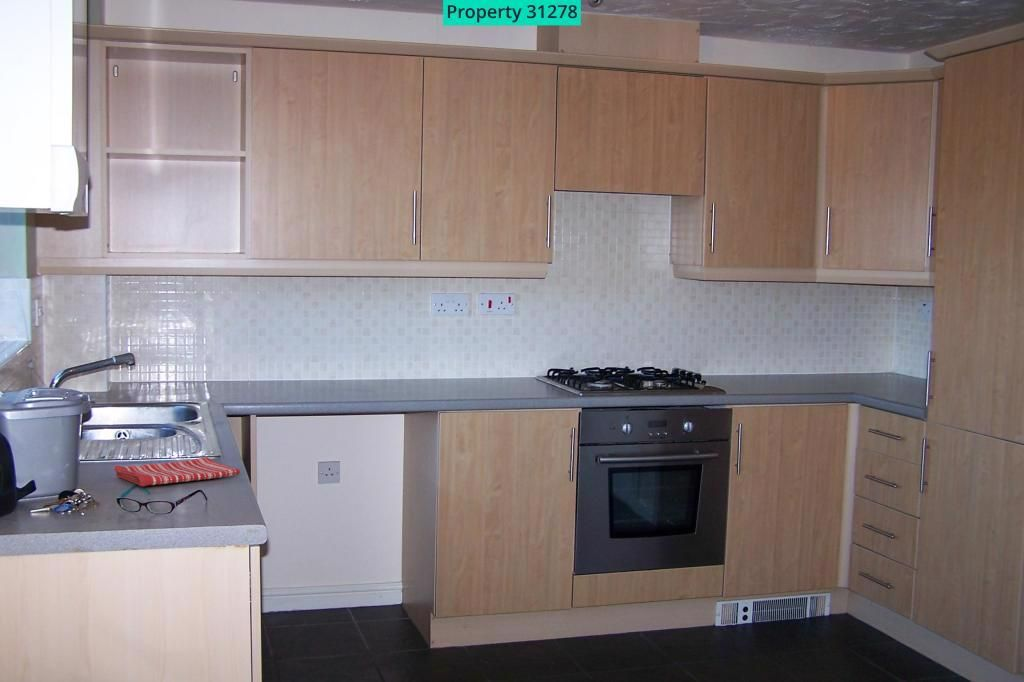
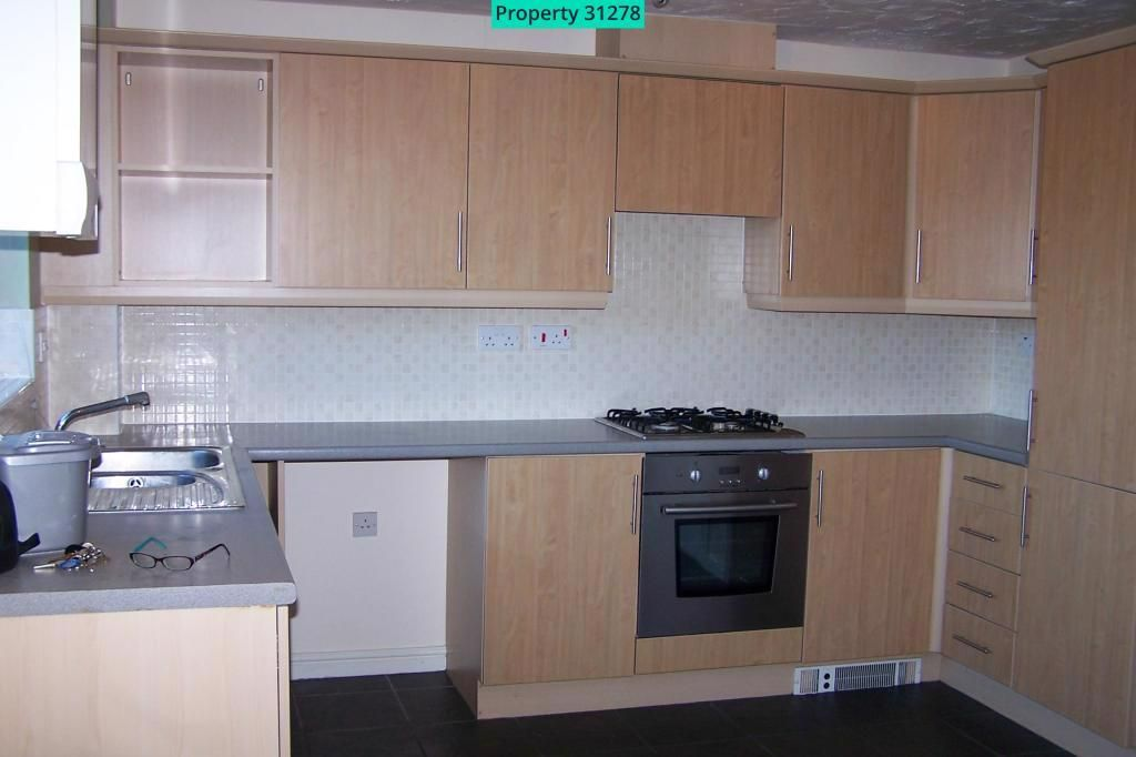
- dish towel (176, 471)
